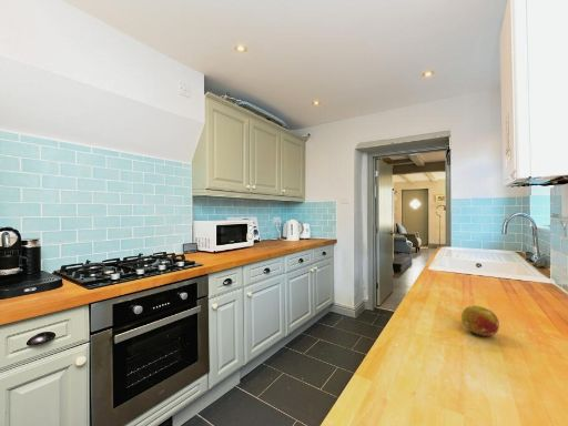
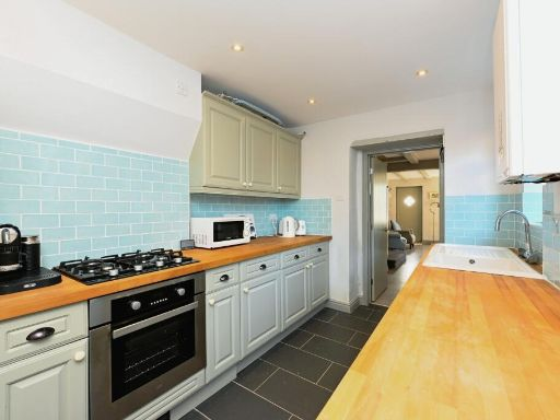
- fruit (479, 320)
